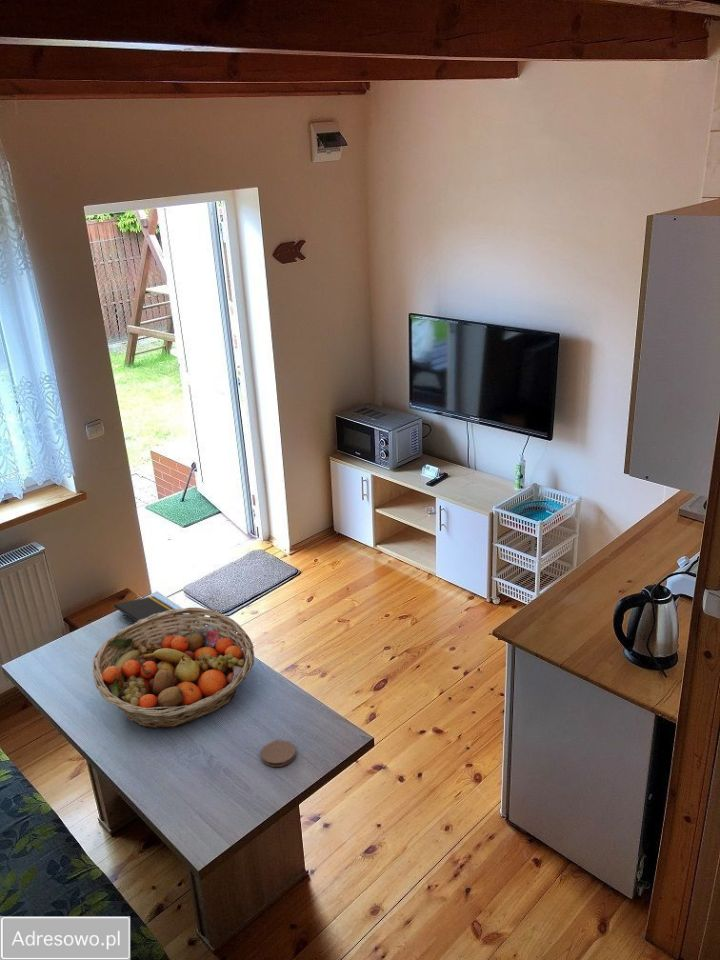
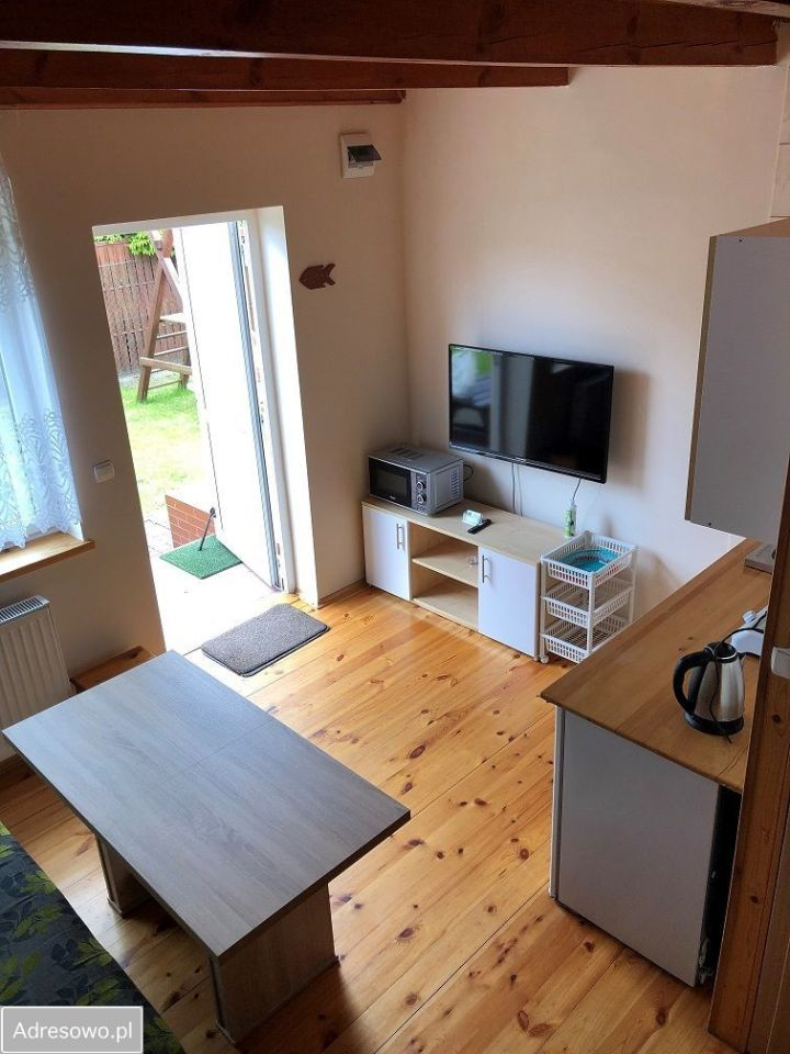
- fruit basket (176, 668)
- notepad (149, 611)
- coaster (278, 753)
